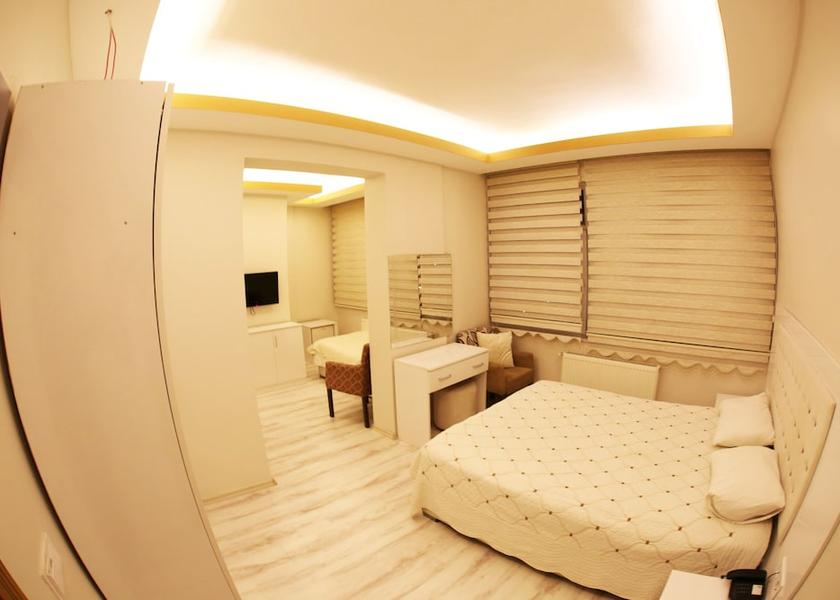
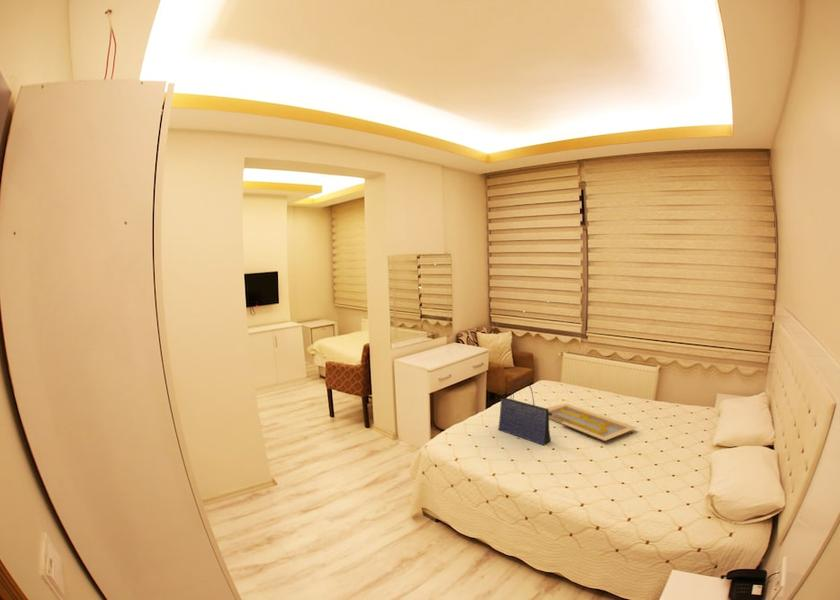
+ tote bag (525, 407)
+ serving tray (582, 421)
